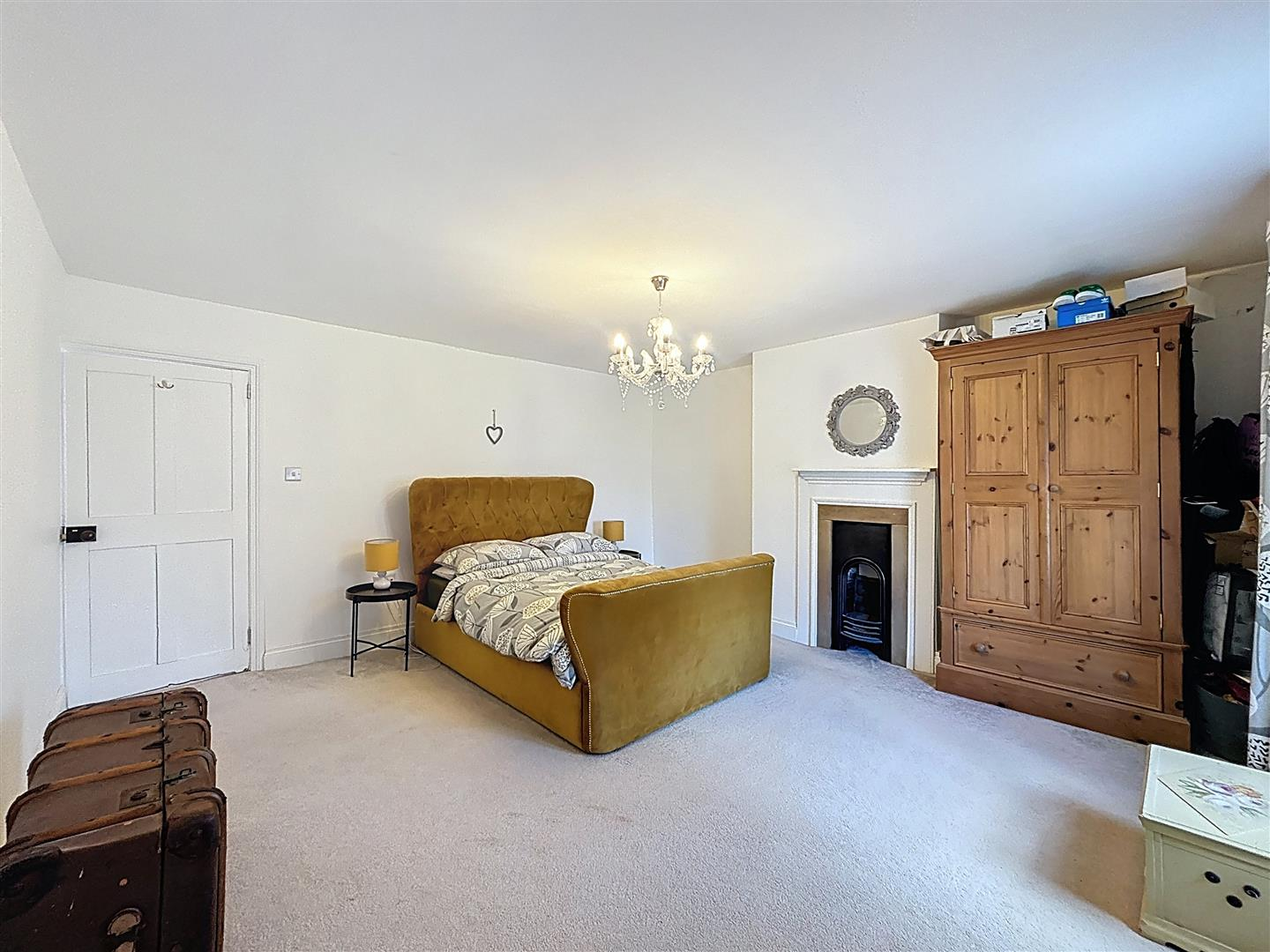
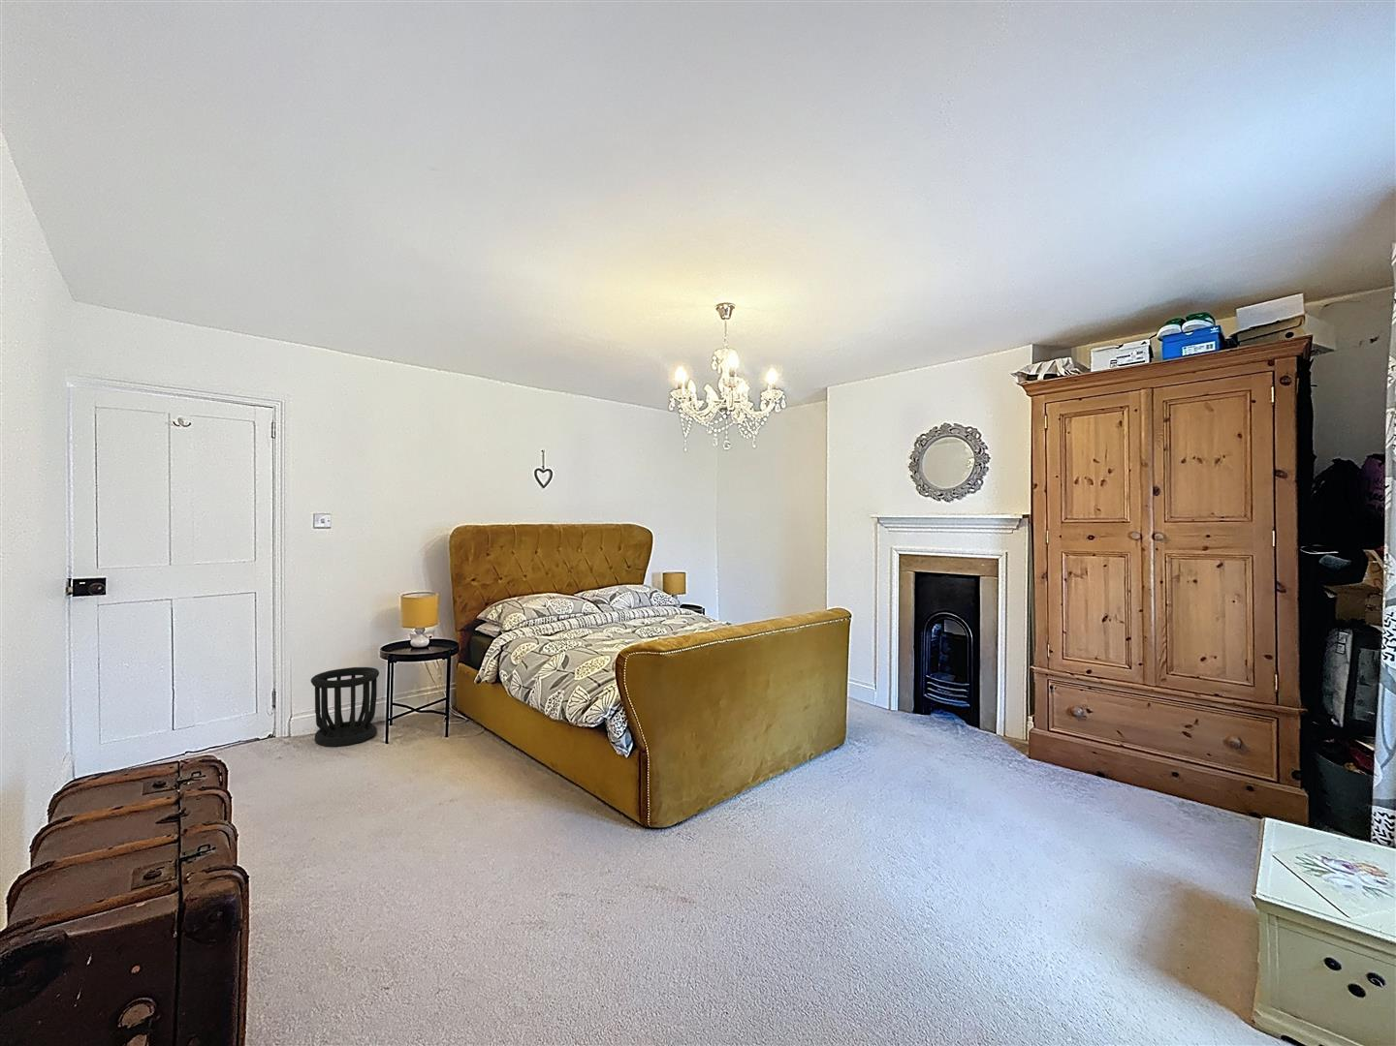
+ wastebasket (341, 705)
